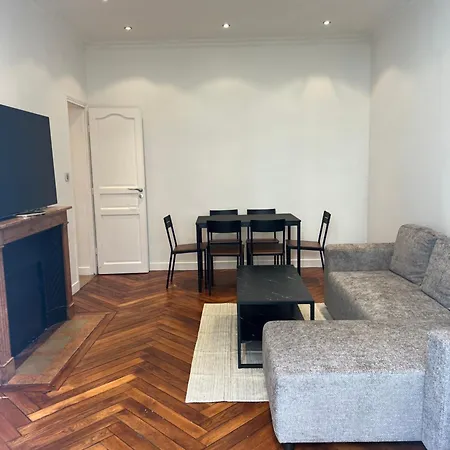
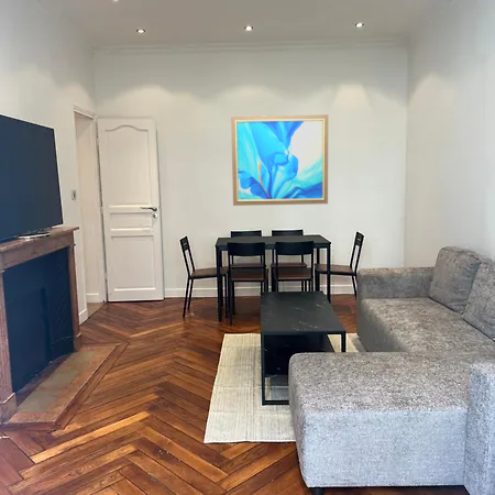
+ wall art (279, 161)
